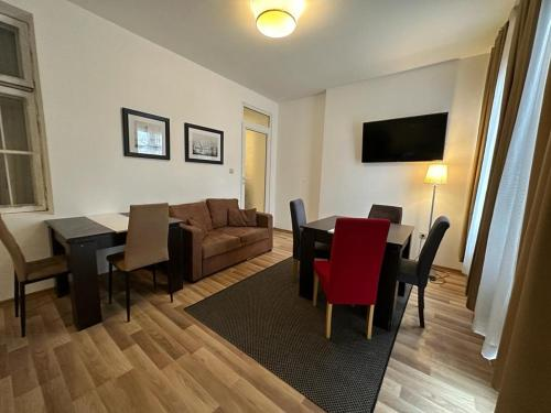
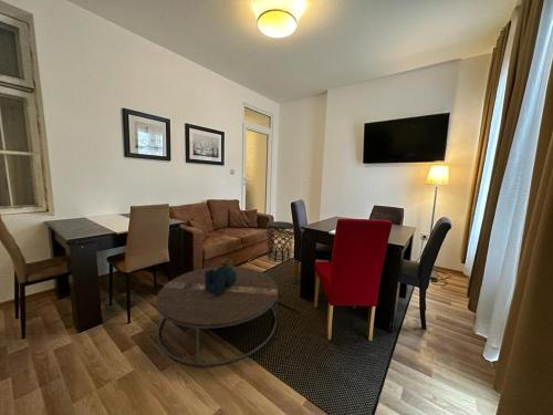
+ coffee table (220, 290)
+ side table (279, 240)
